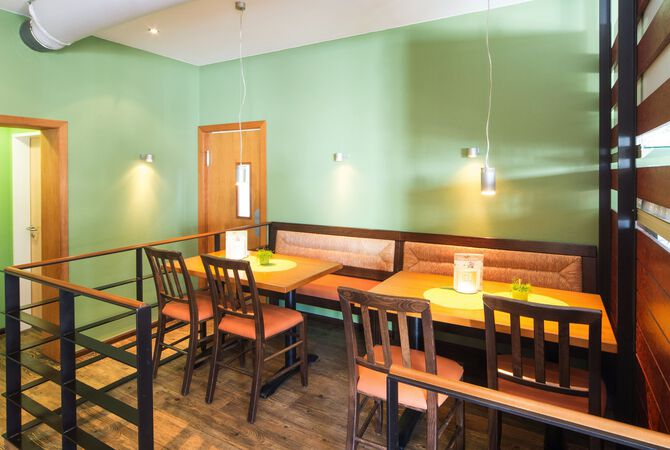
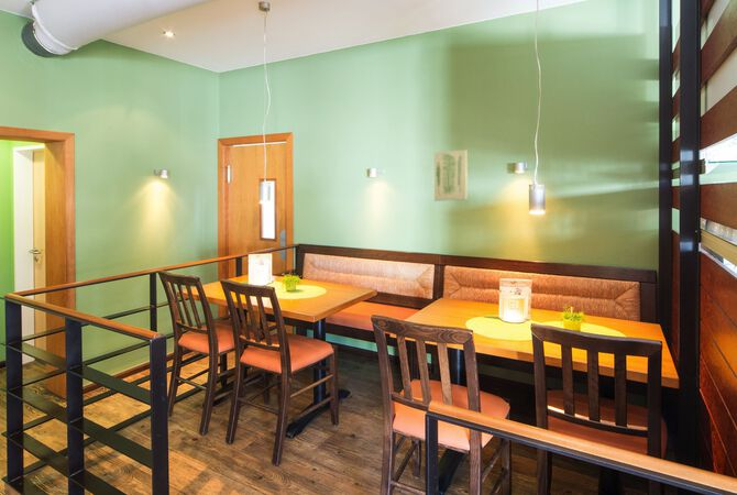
+ wall art (450, 175)
